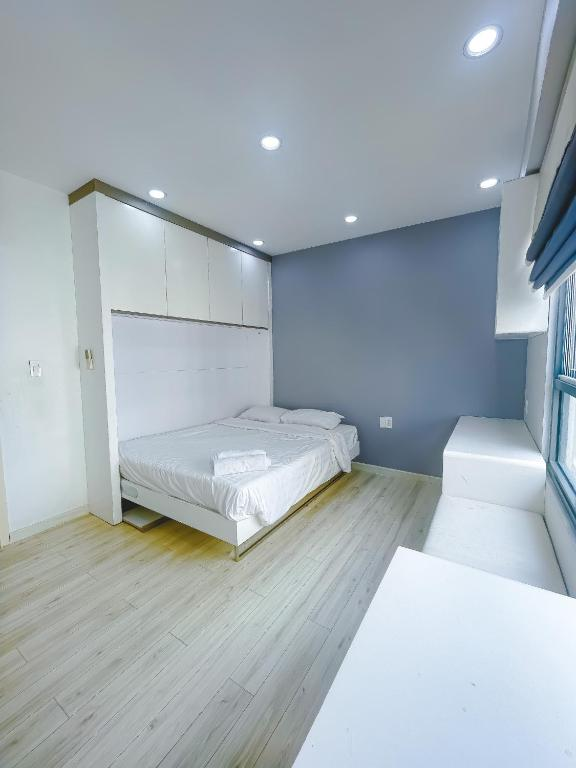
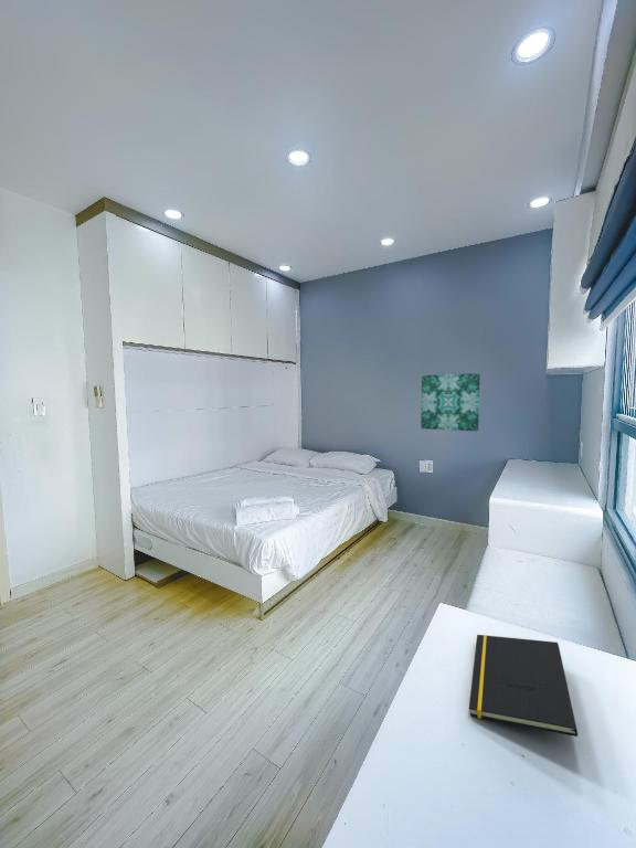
+ notepad (517, 676)
+ wall art (448, 402)
